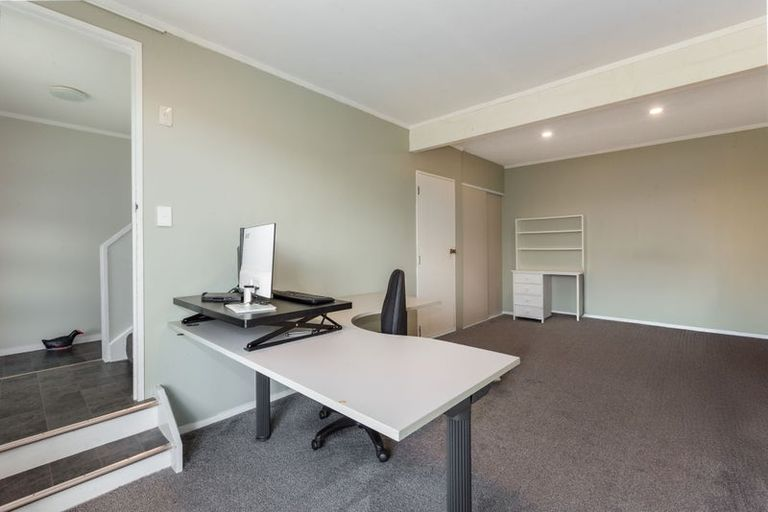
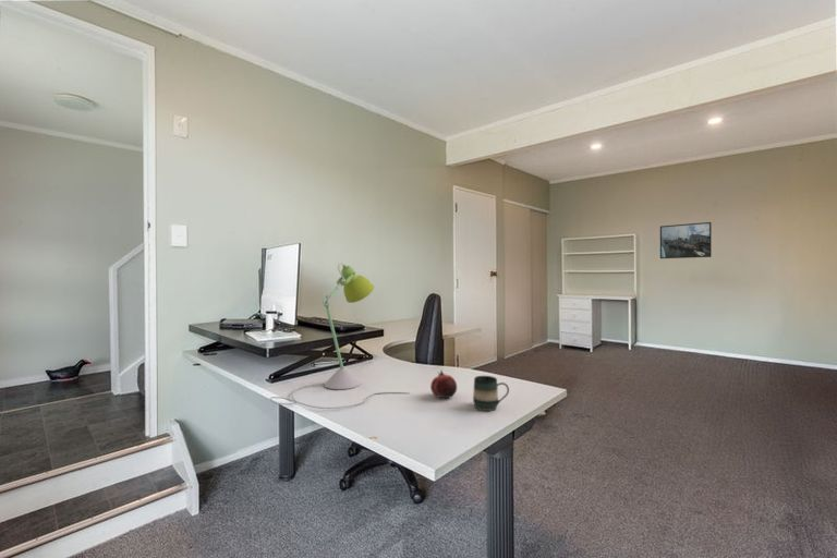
+ desk lamp (333, 328)
+ fruit (444, 383)
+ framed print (684, 241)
+ mug (490, 393)
